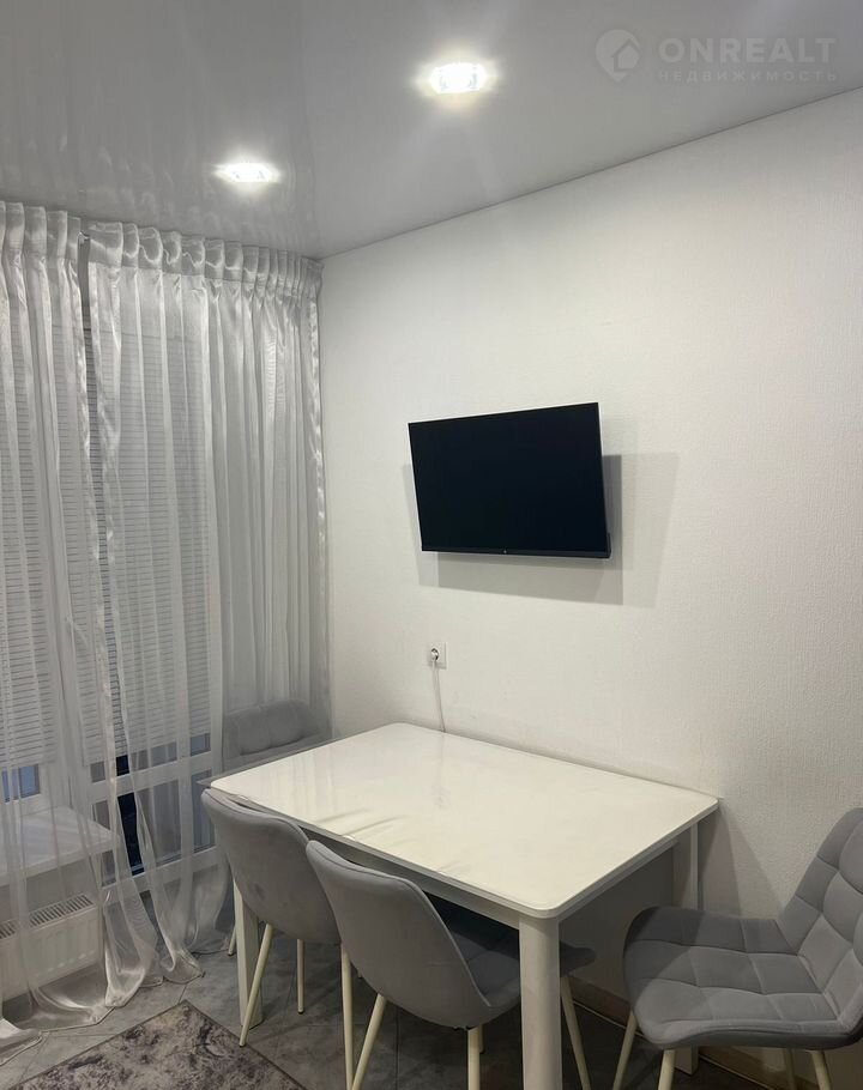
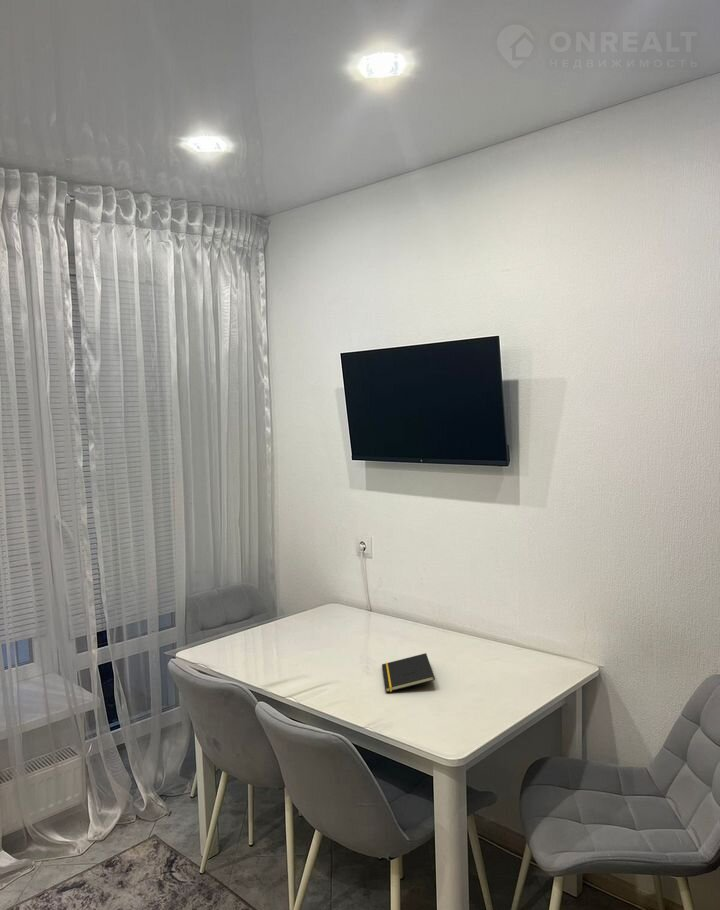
+ notepad (407, 671)
